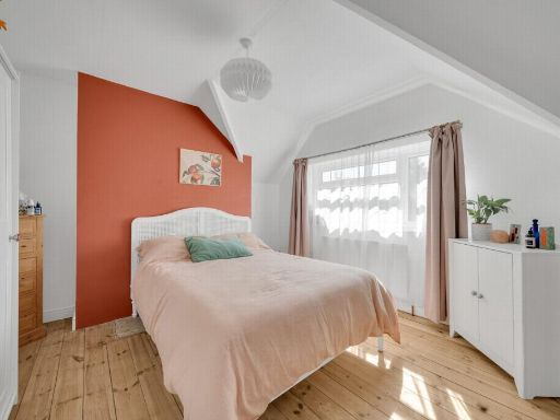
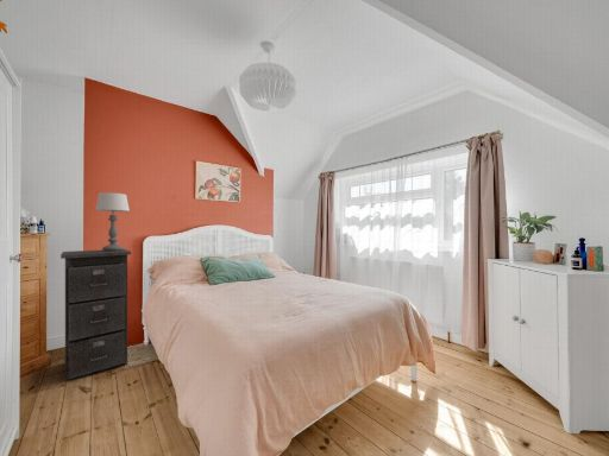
+ table lamp (113, 222)
+ filing cabinet (96, 308)
